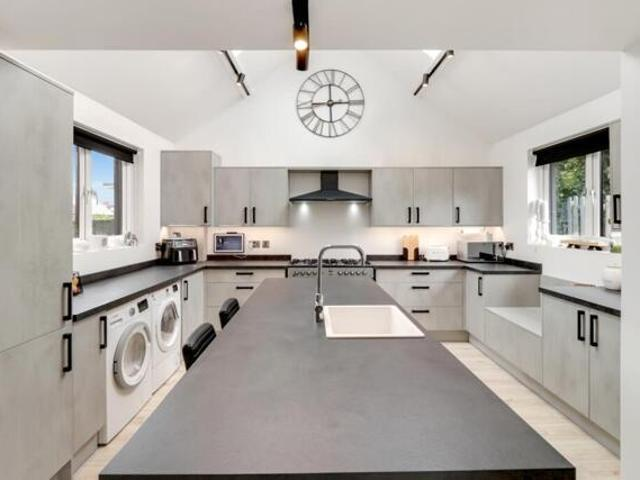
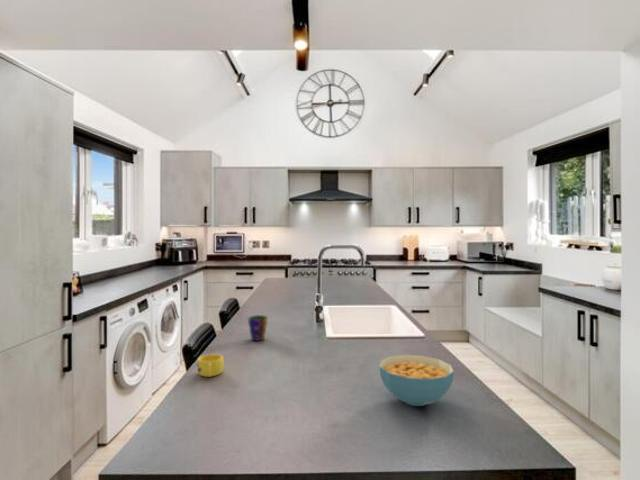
+ cup (258, 328)
+ cereal bowl (415, 383)
+ cup (210, 366)
